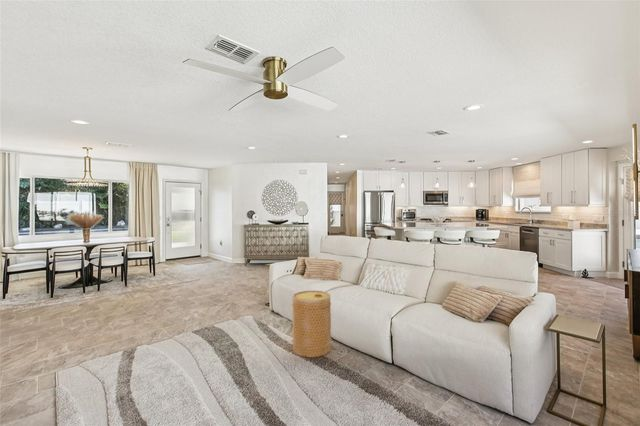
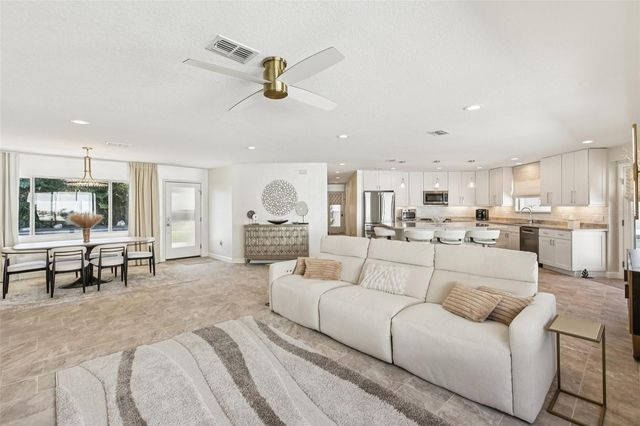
- basket (311, 321)
